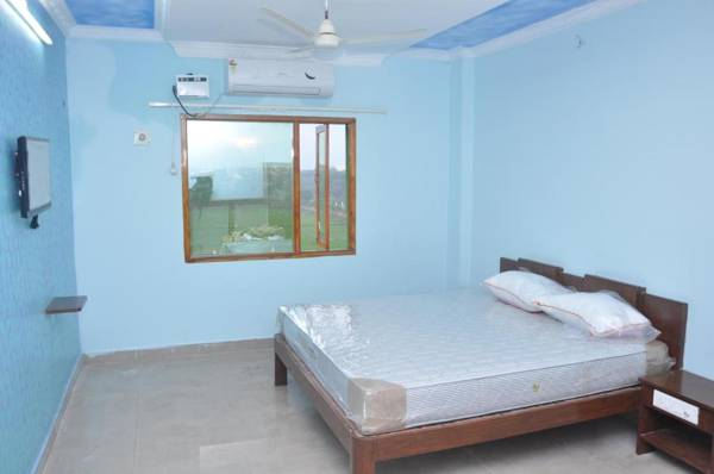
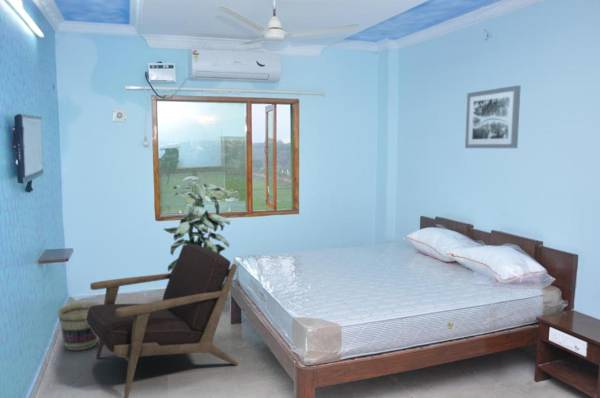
+ basket (80, 326)
+ wall art (490, 119)
+ indoor plant (196, 241)
+ armchair (159, 309)
